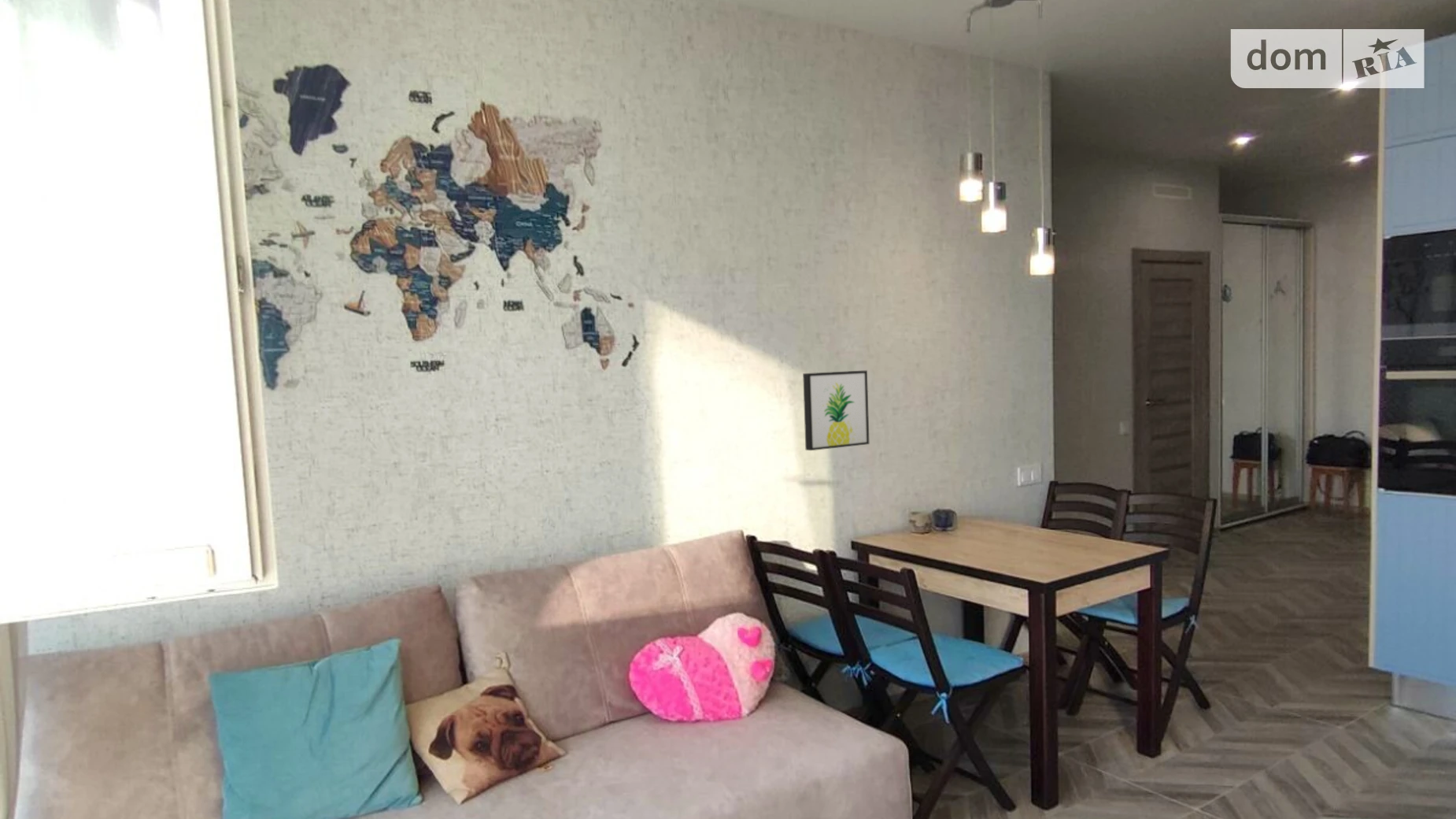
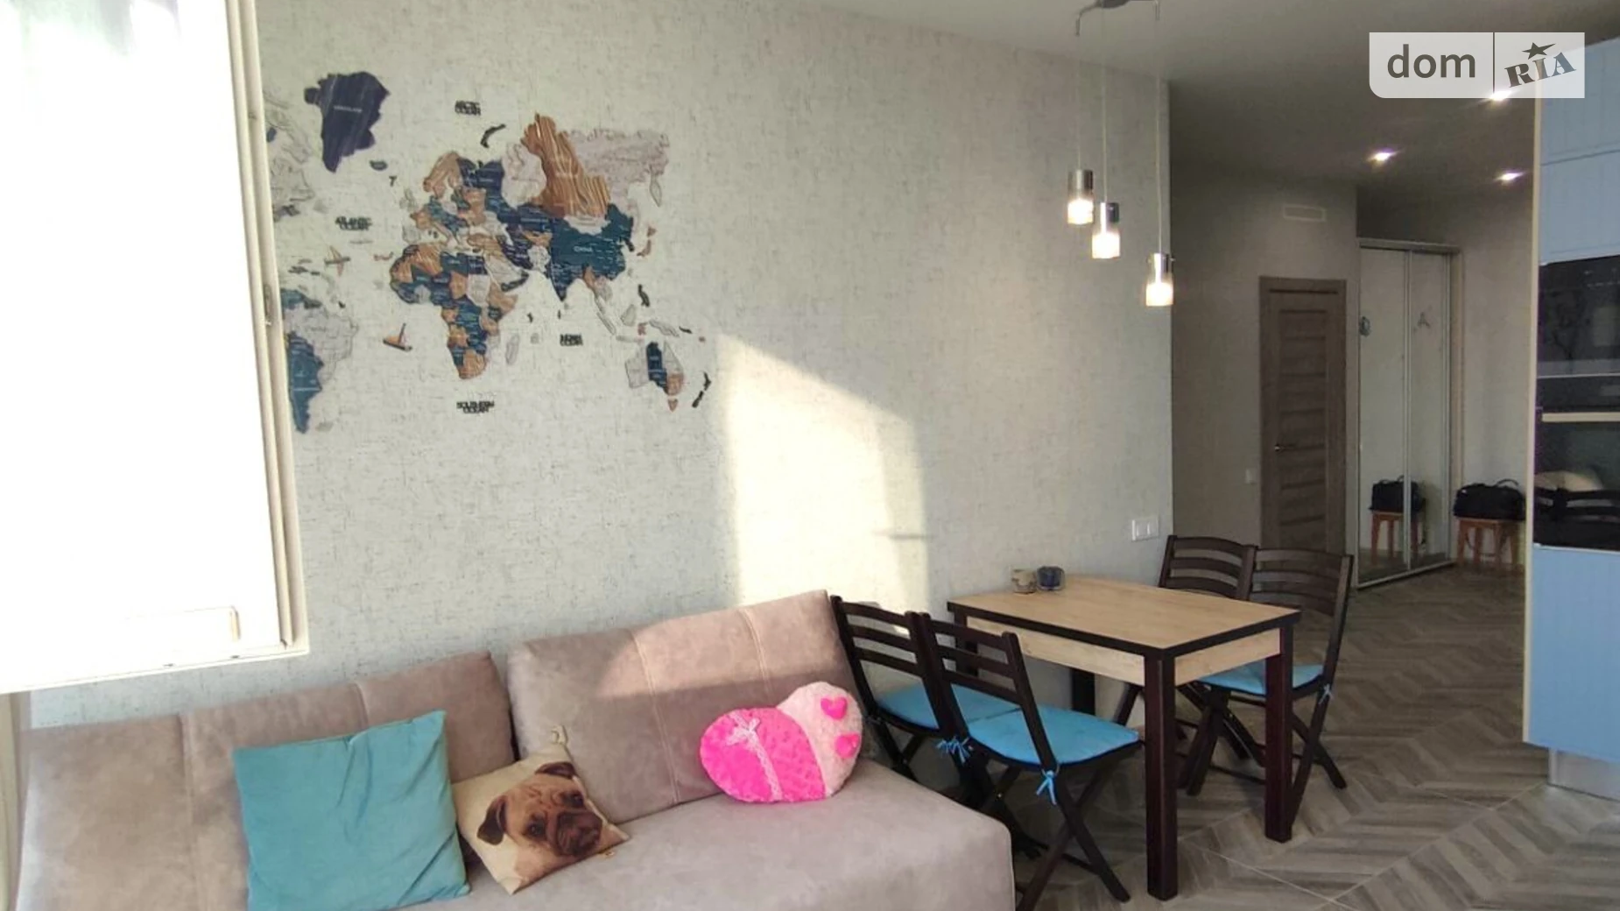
- wall art (837, 410)
